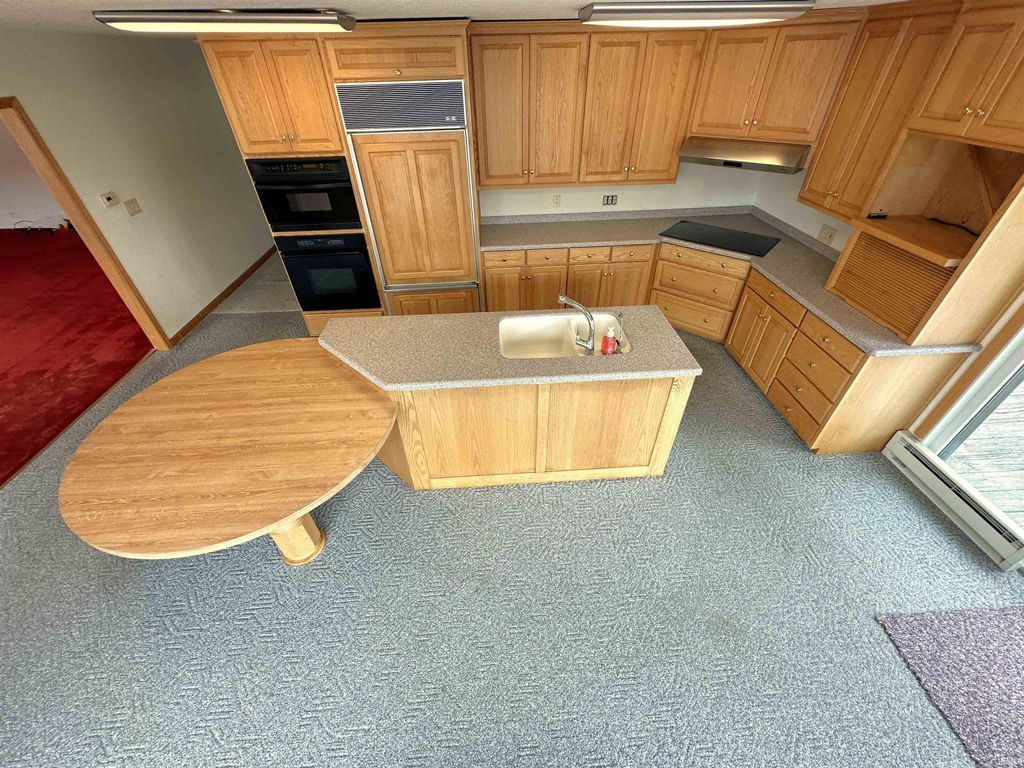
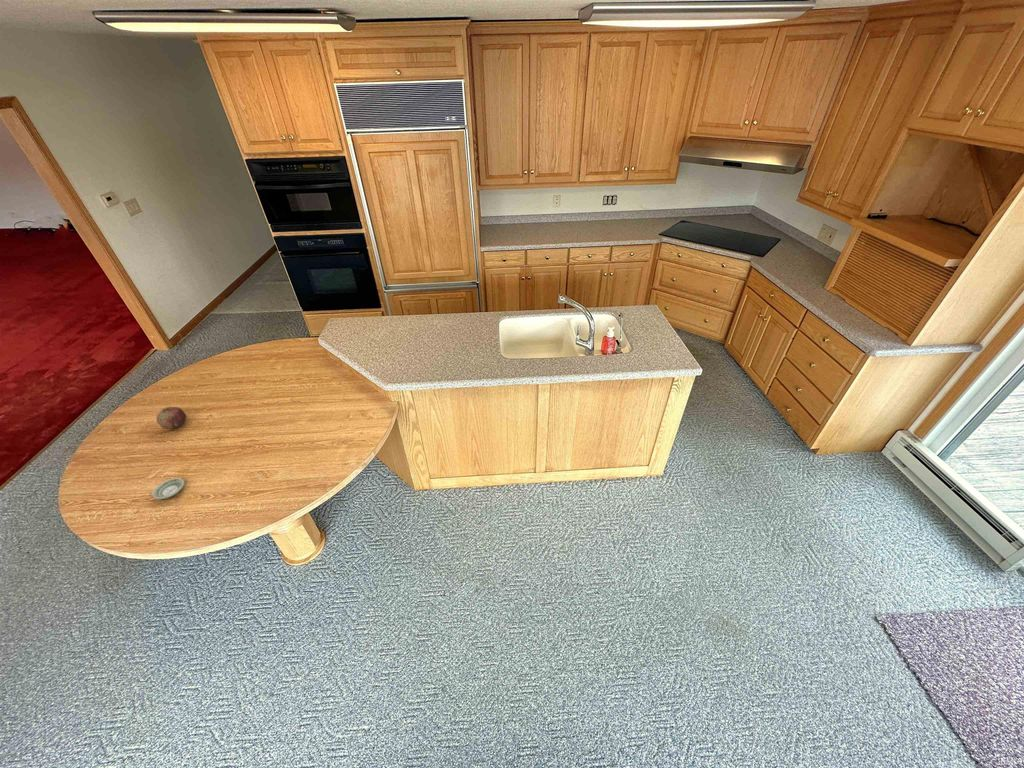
+ saucer (169, 489)
+ fruit (171, 417)
